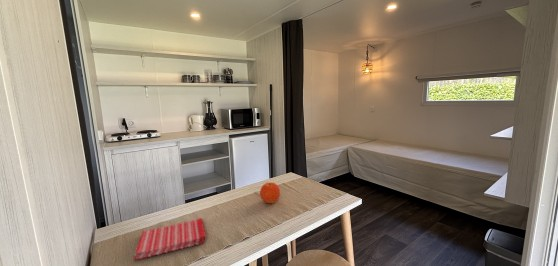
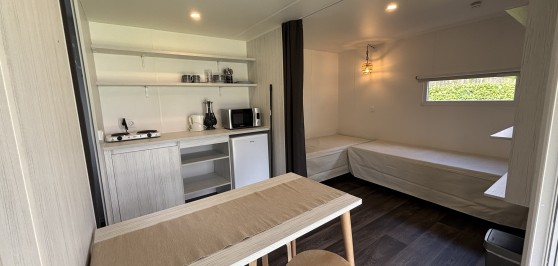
- fruit (270, 192)
- dish towel (173, 235)
